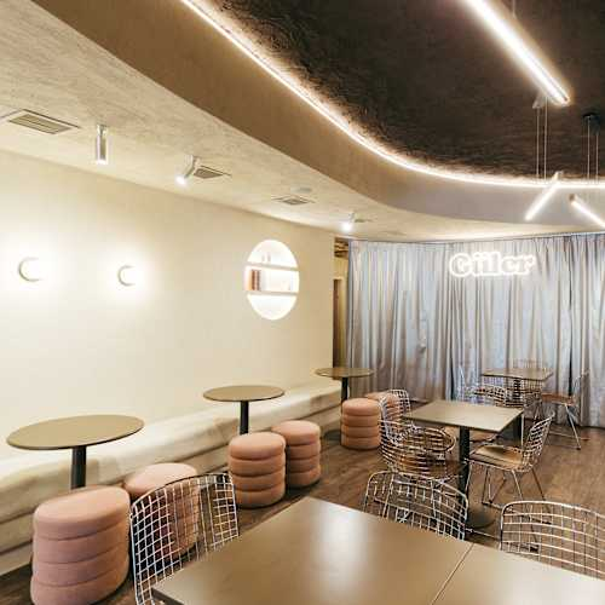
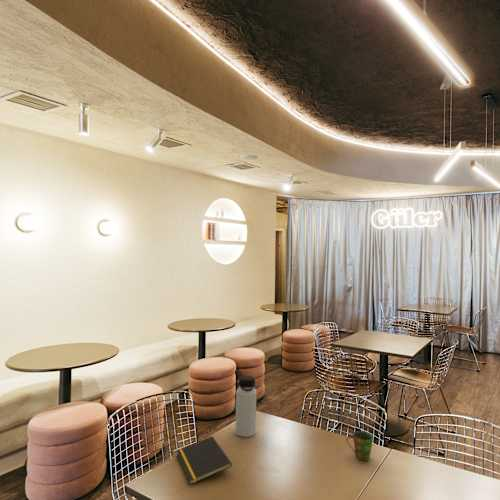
+ notepad (202, 457)
+ water bottle (246, 404)
+ cup (359, 446)
